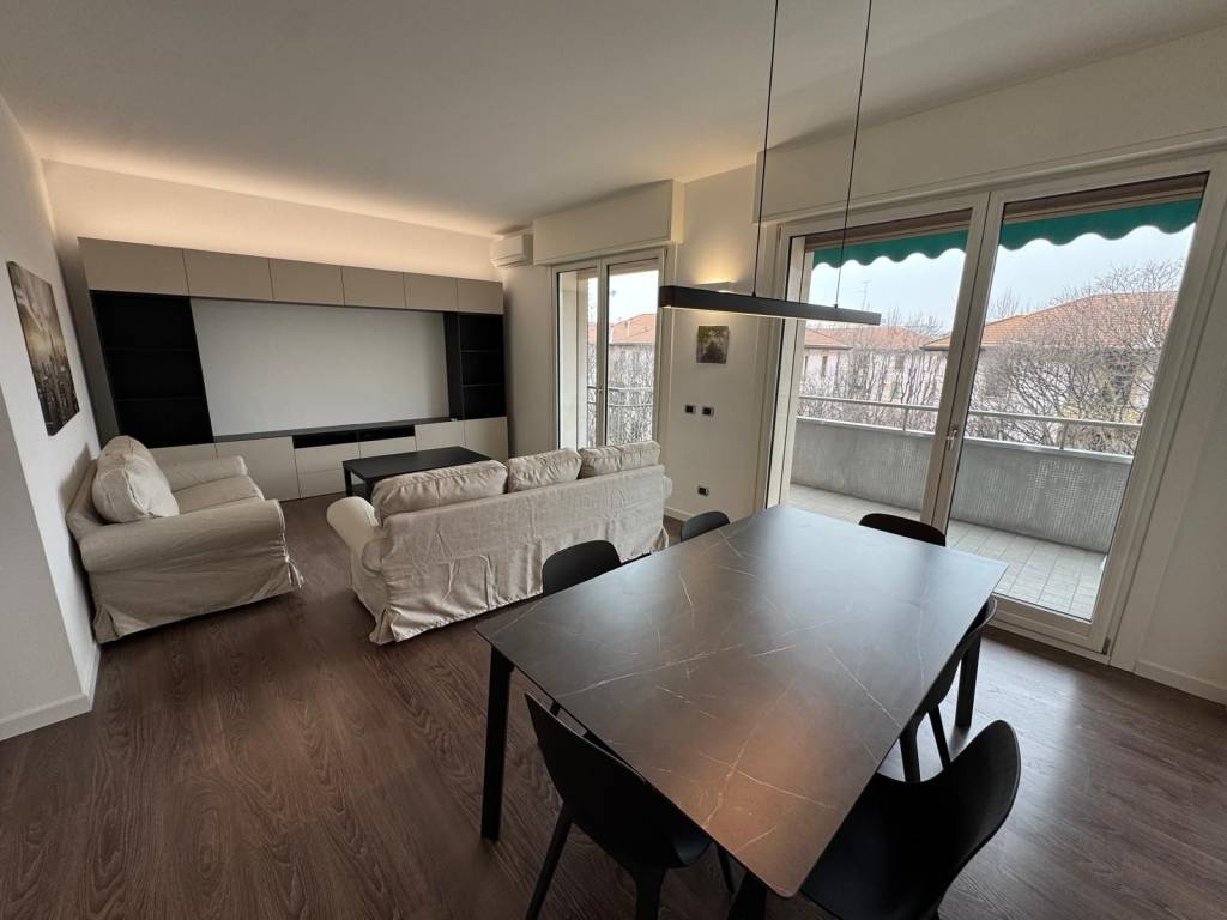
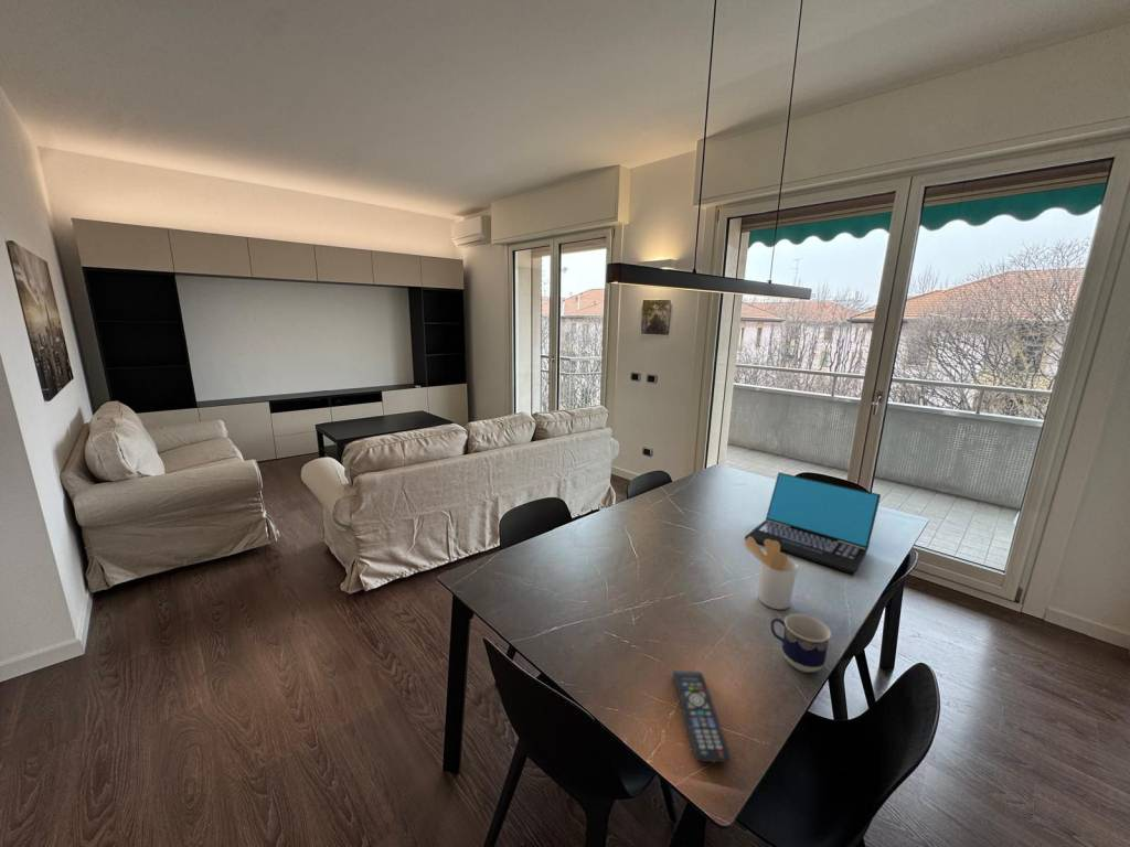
+ remote control (697, 710)
+ utensil holder (767, 570)
+ laptop (811, 516)
+ cup (797, 642)
